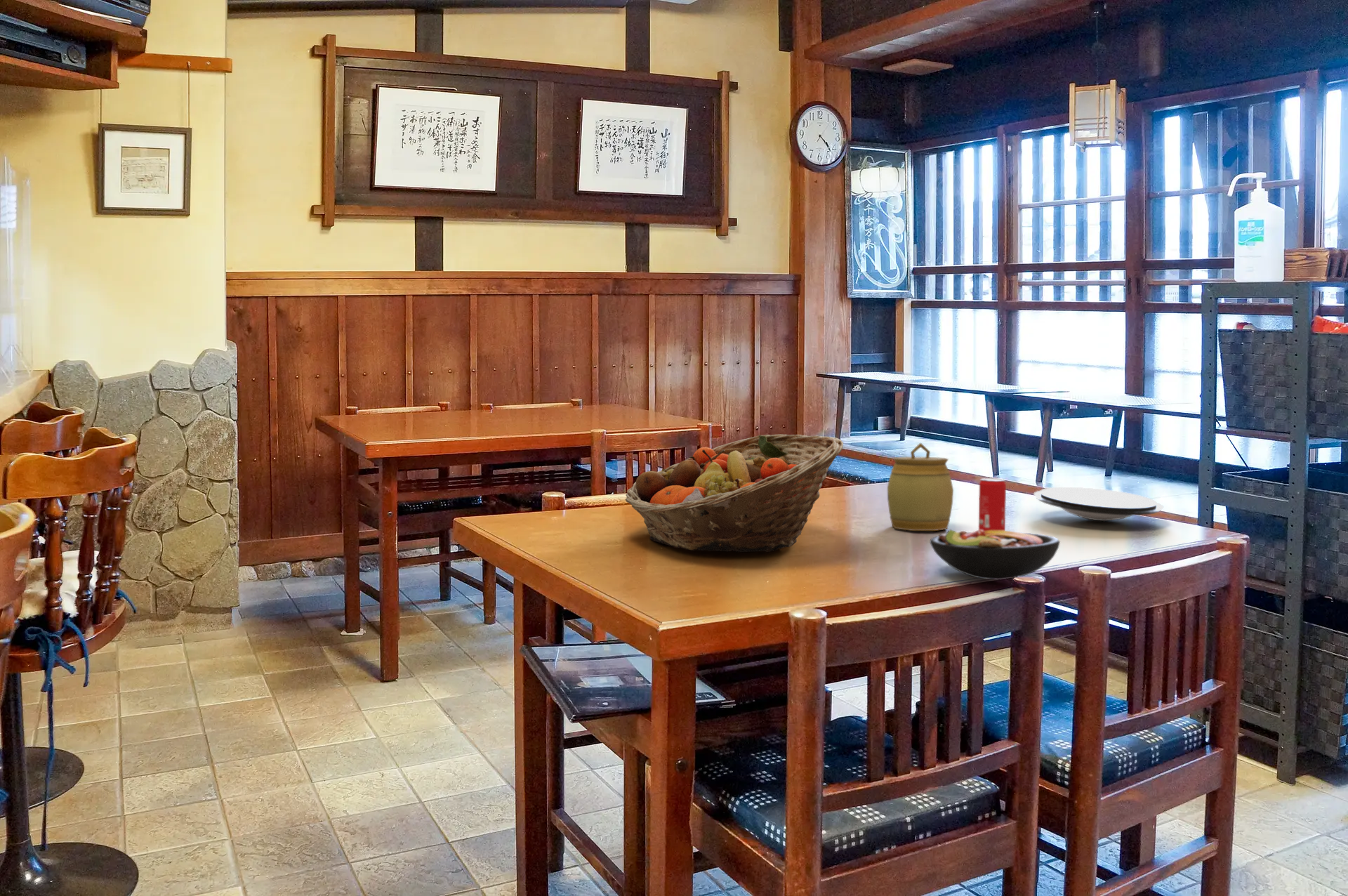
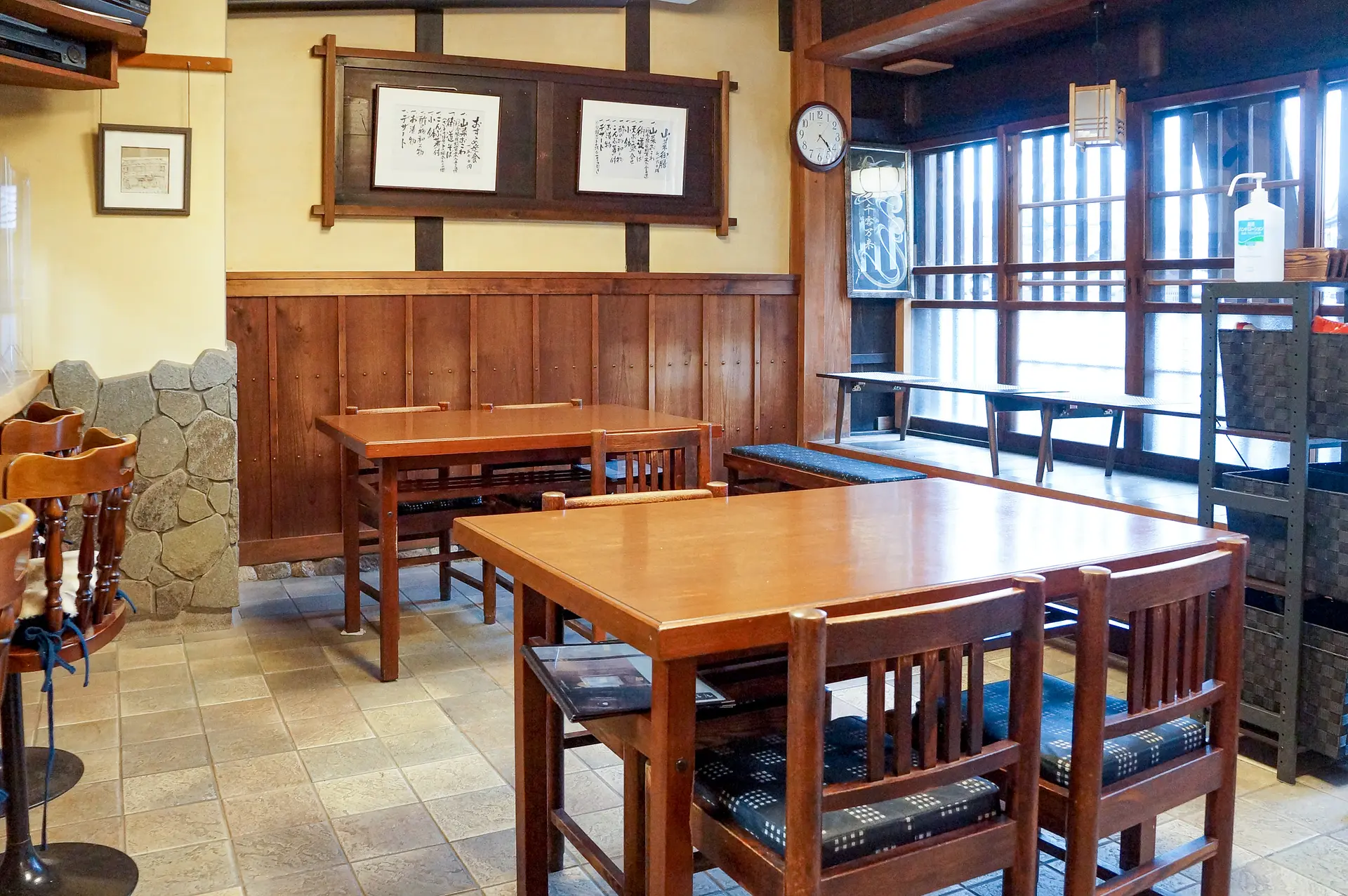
- beverage can (992, 508)
- plate (1097, 505)
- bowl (992, 554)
- jar (920, 485)
- fruit basket (732, 488)
